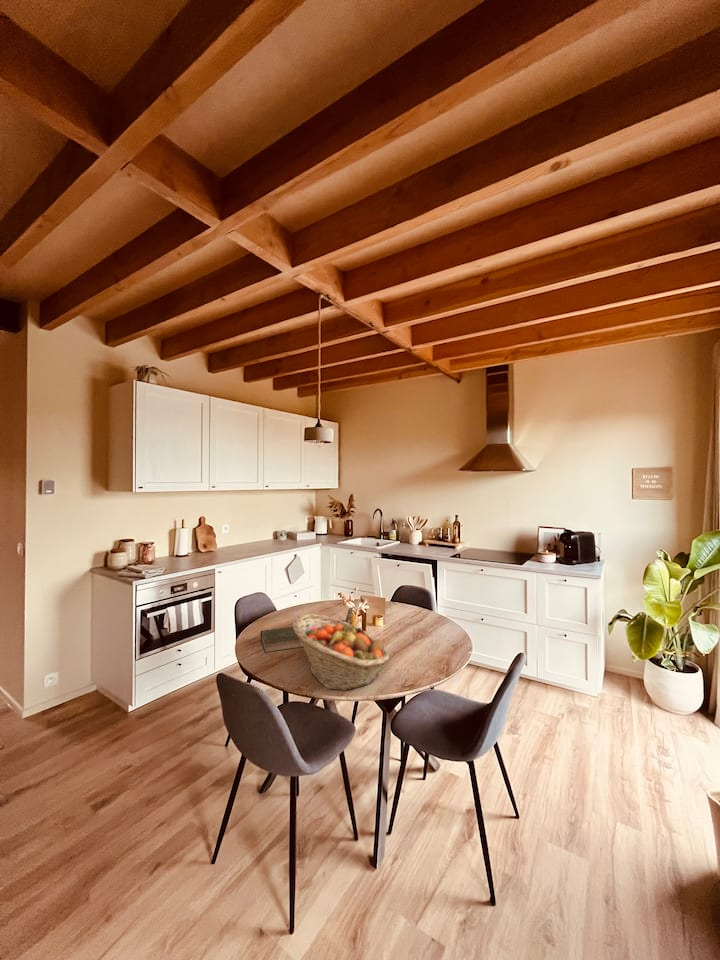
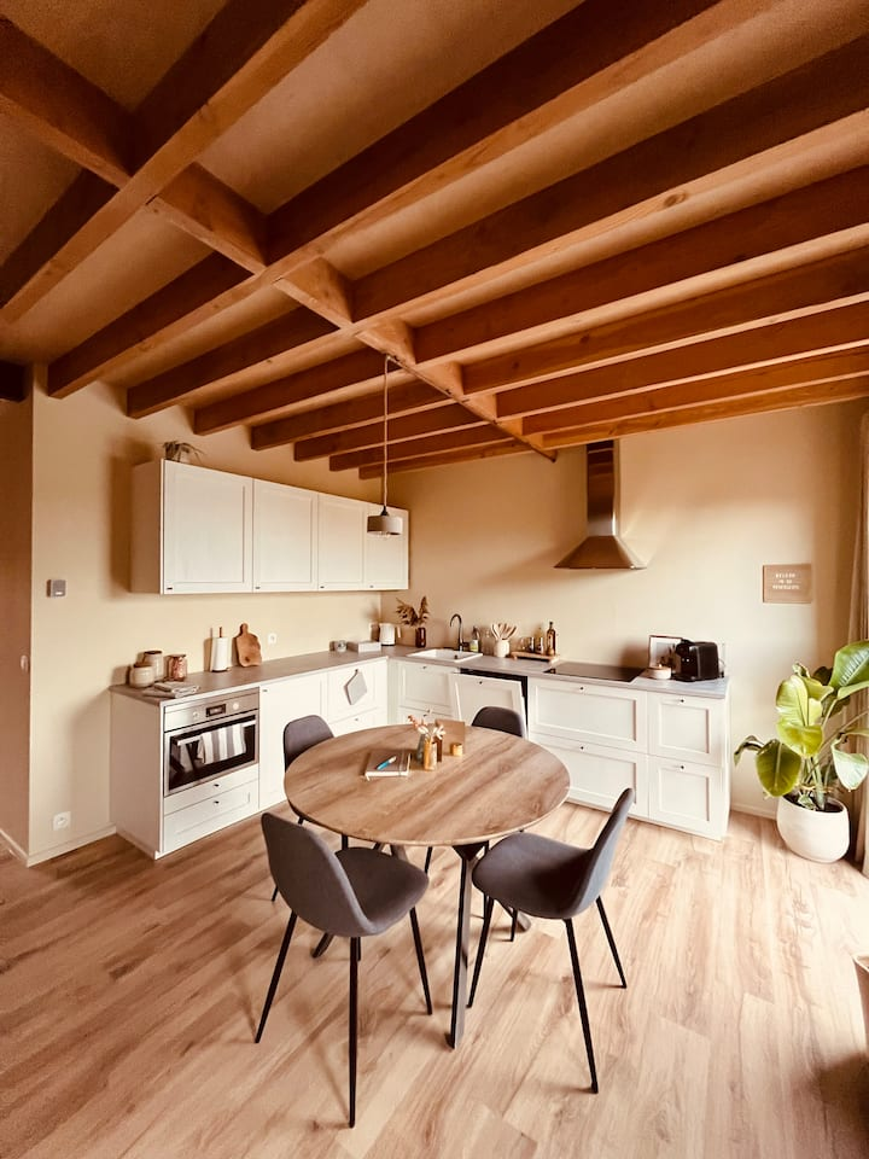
- fruit basket (339, 645)
- book (287, 637)
